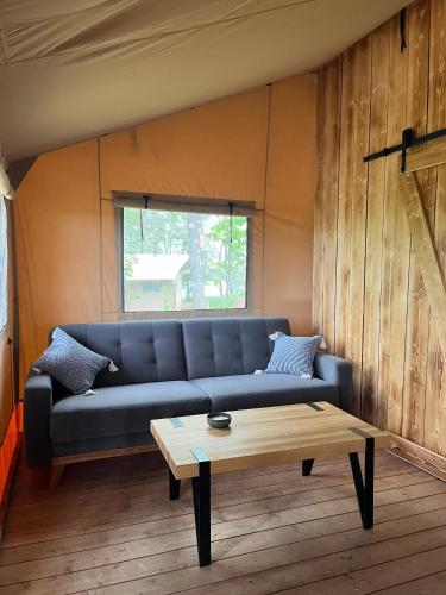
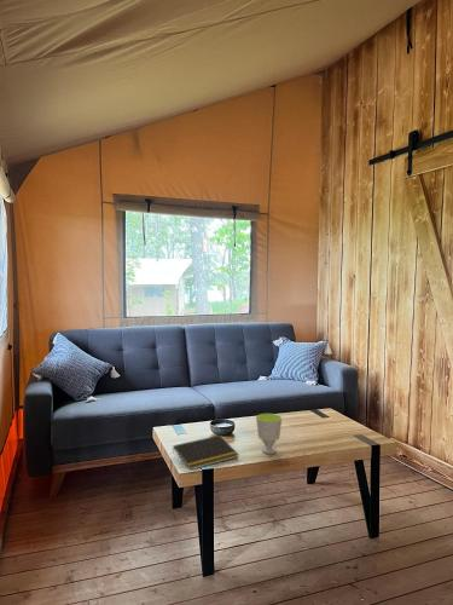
+ cup (268, 433)
+ notepad (205, 450)
